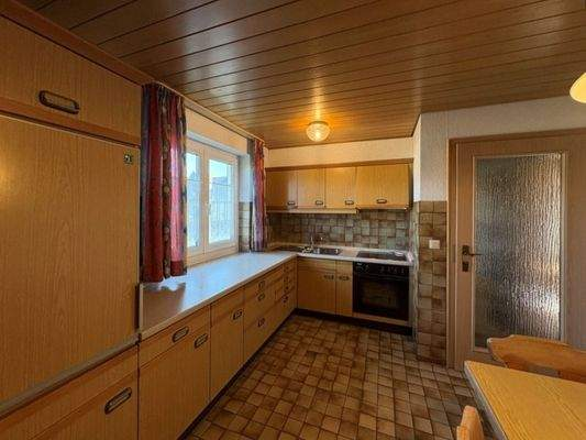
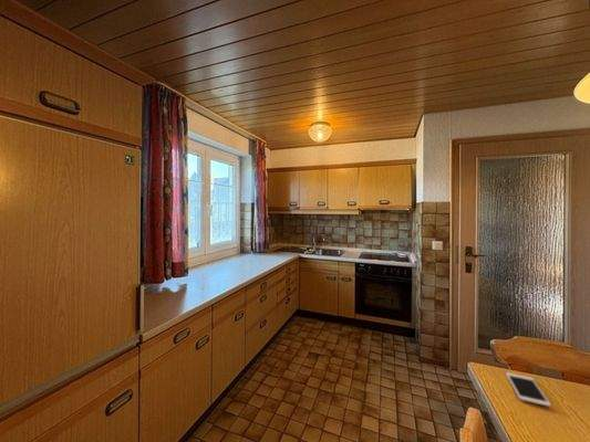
+ cell phone (526, 388)
